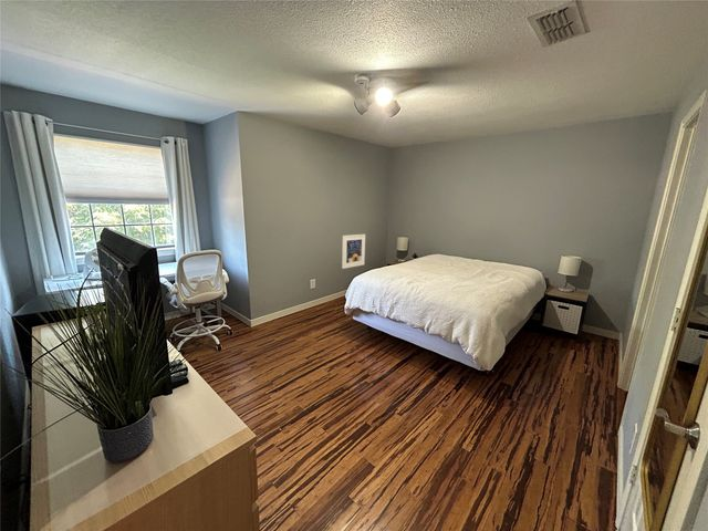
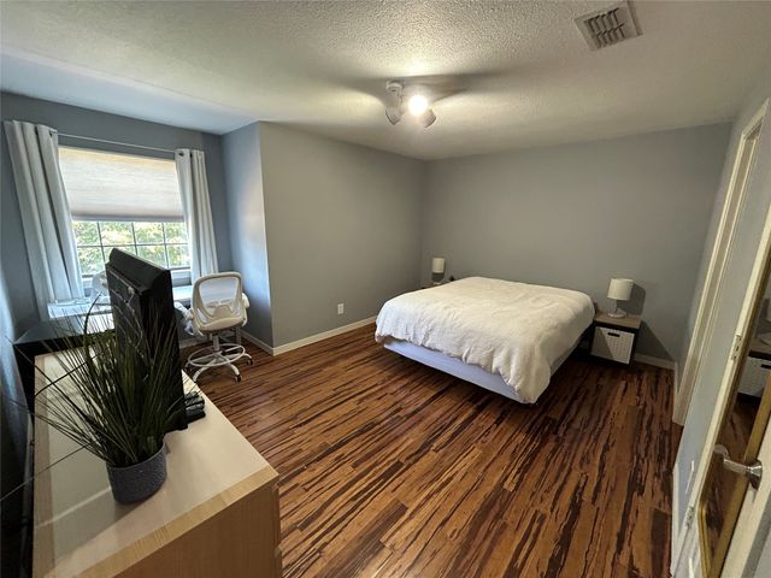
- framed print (354, 250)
